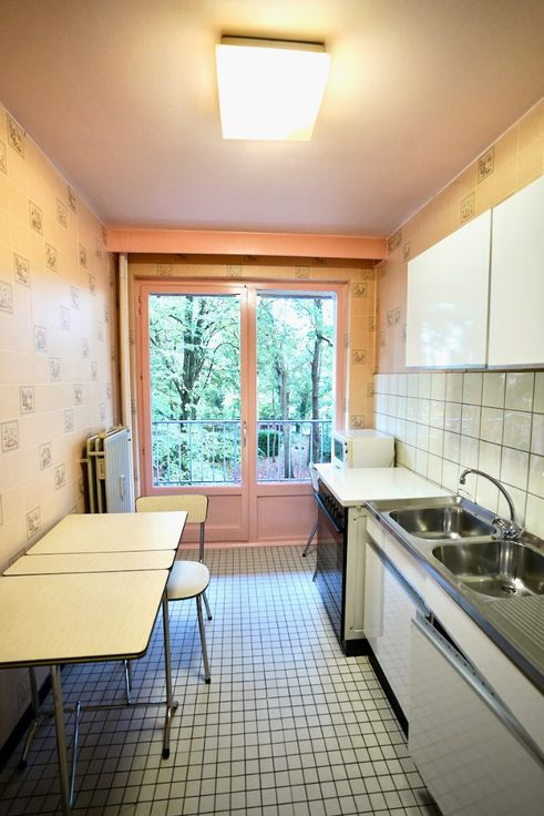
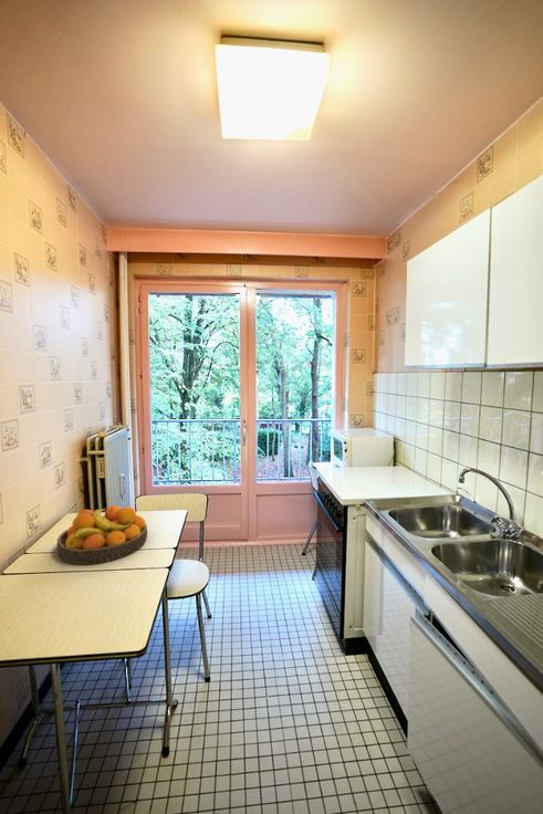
+ fruit bowl (103, 525)
